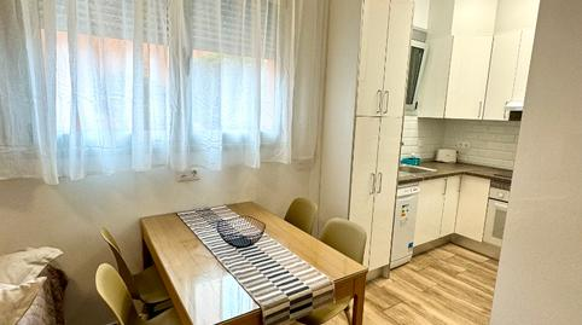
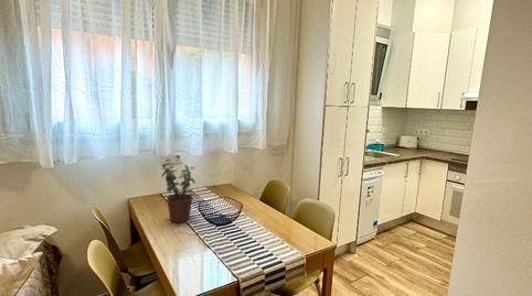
+ potted plant (178, 190)
